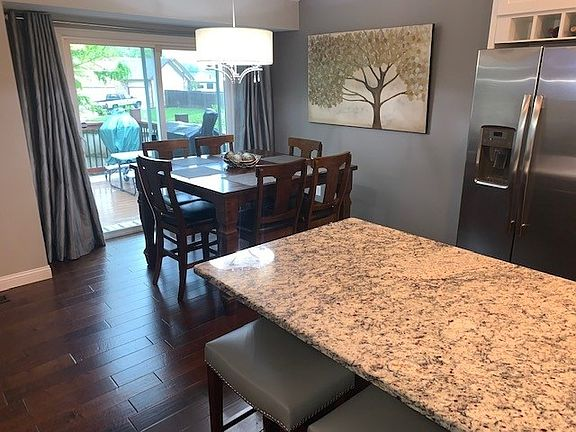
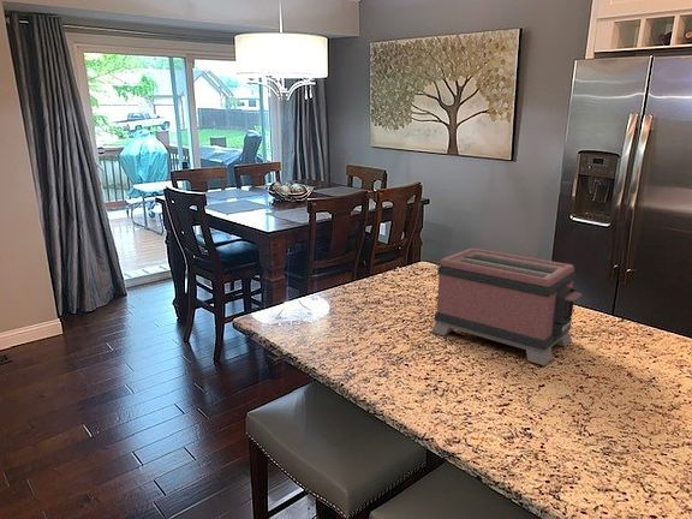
+ toaster (508, 300)
